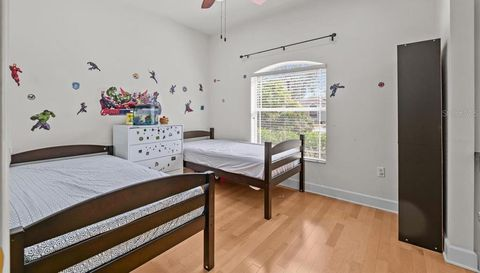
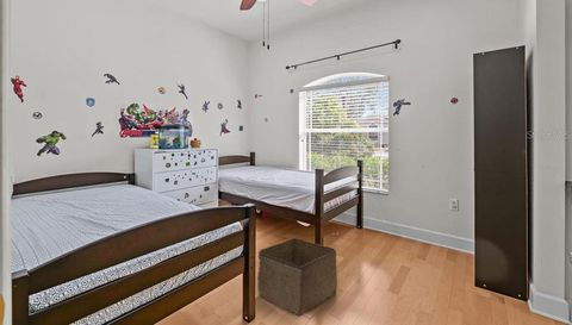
+ storage bin (297, 271)
